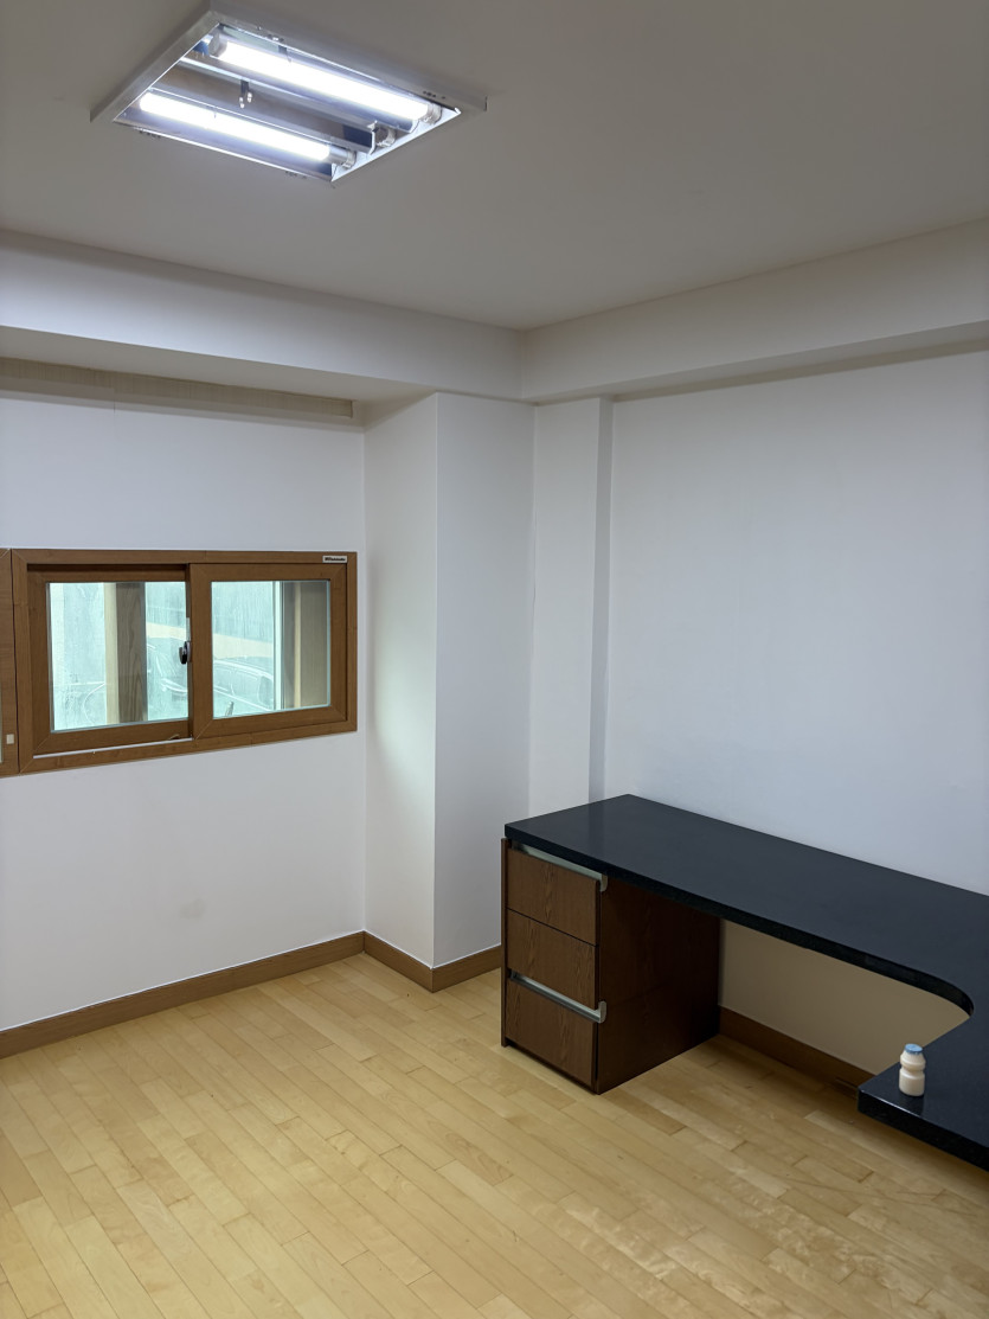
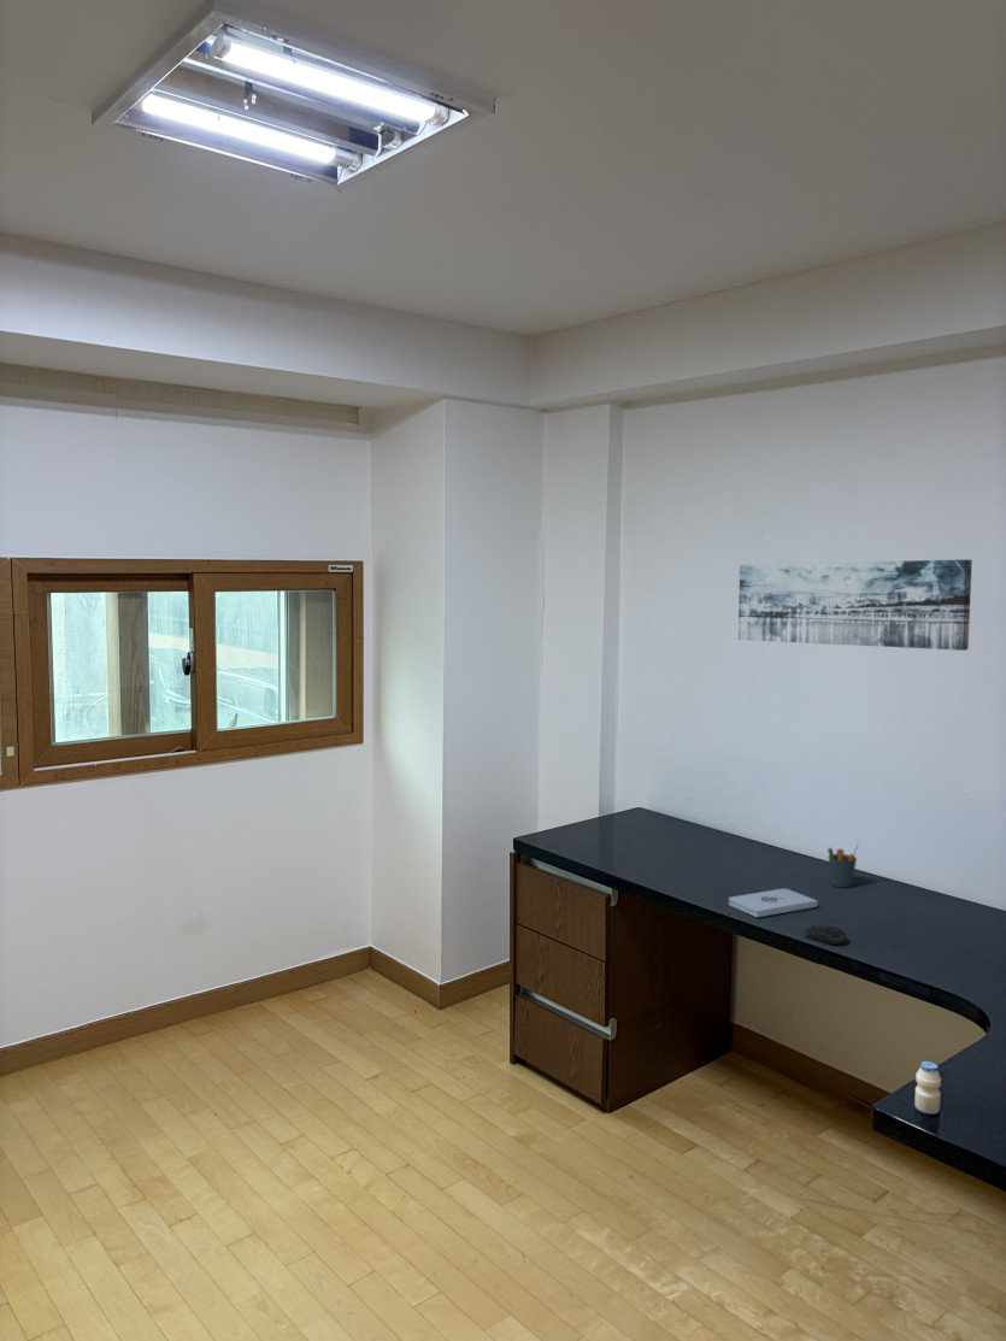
+ notepad (771, 901)
+ wall art (843, 602)
+ pen holder (842, 864)
+ computer mouse (825, 931)
